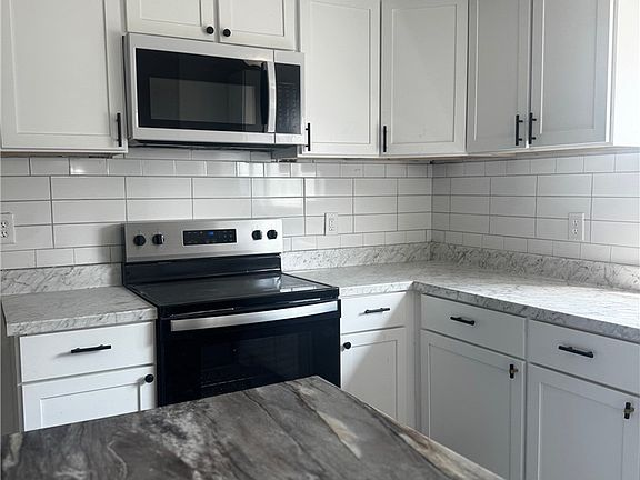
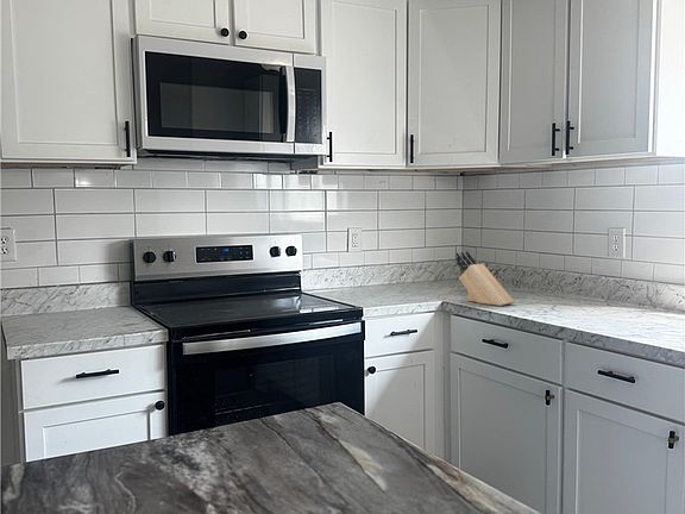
+ knife block (482, 276)
